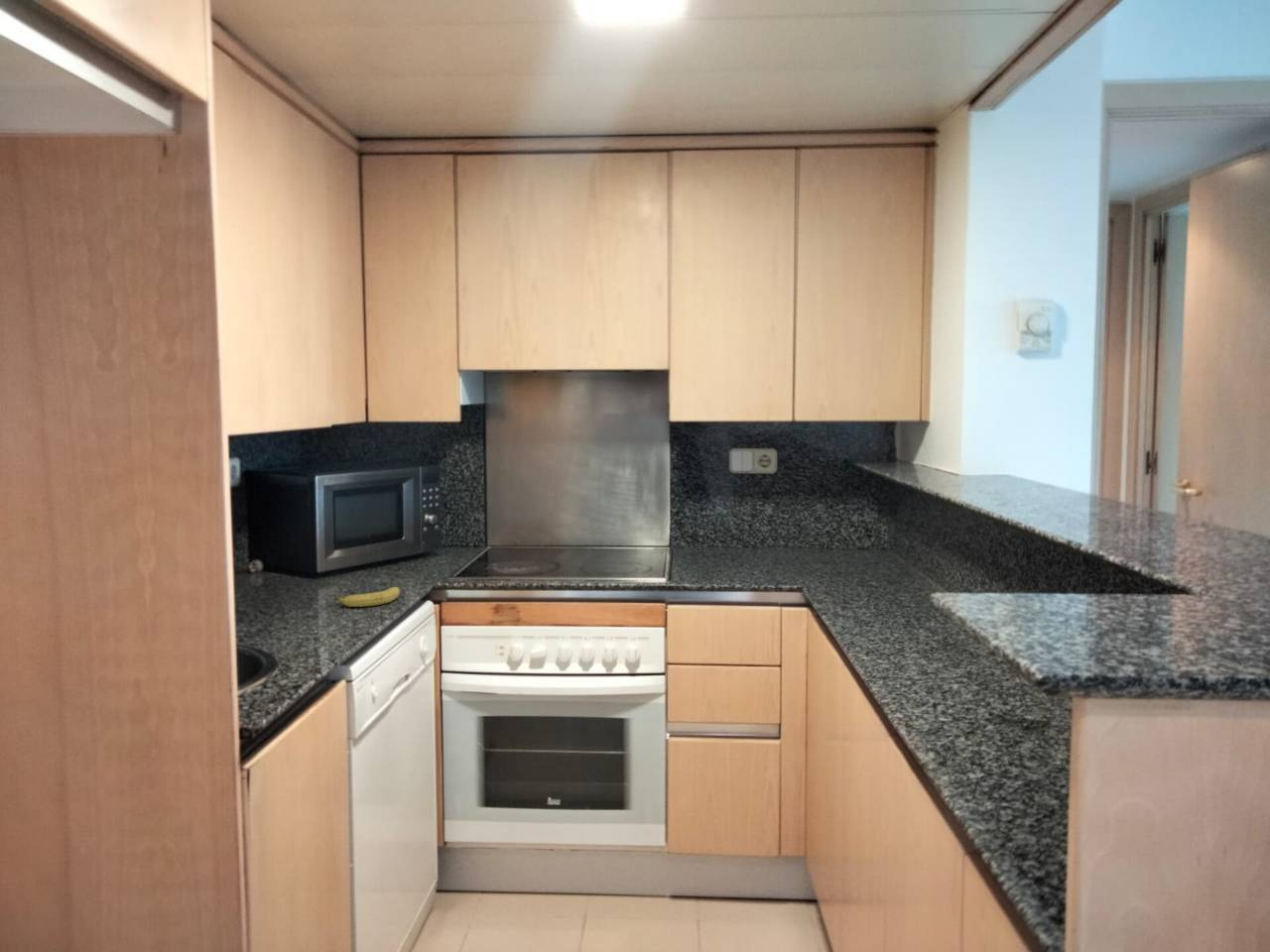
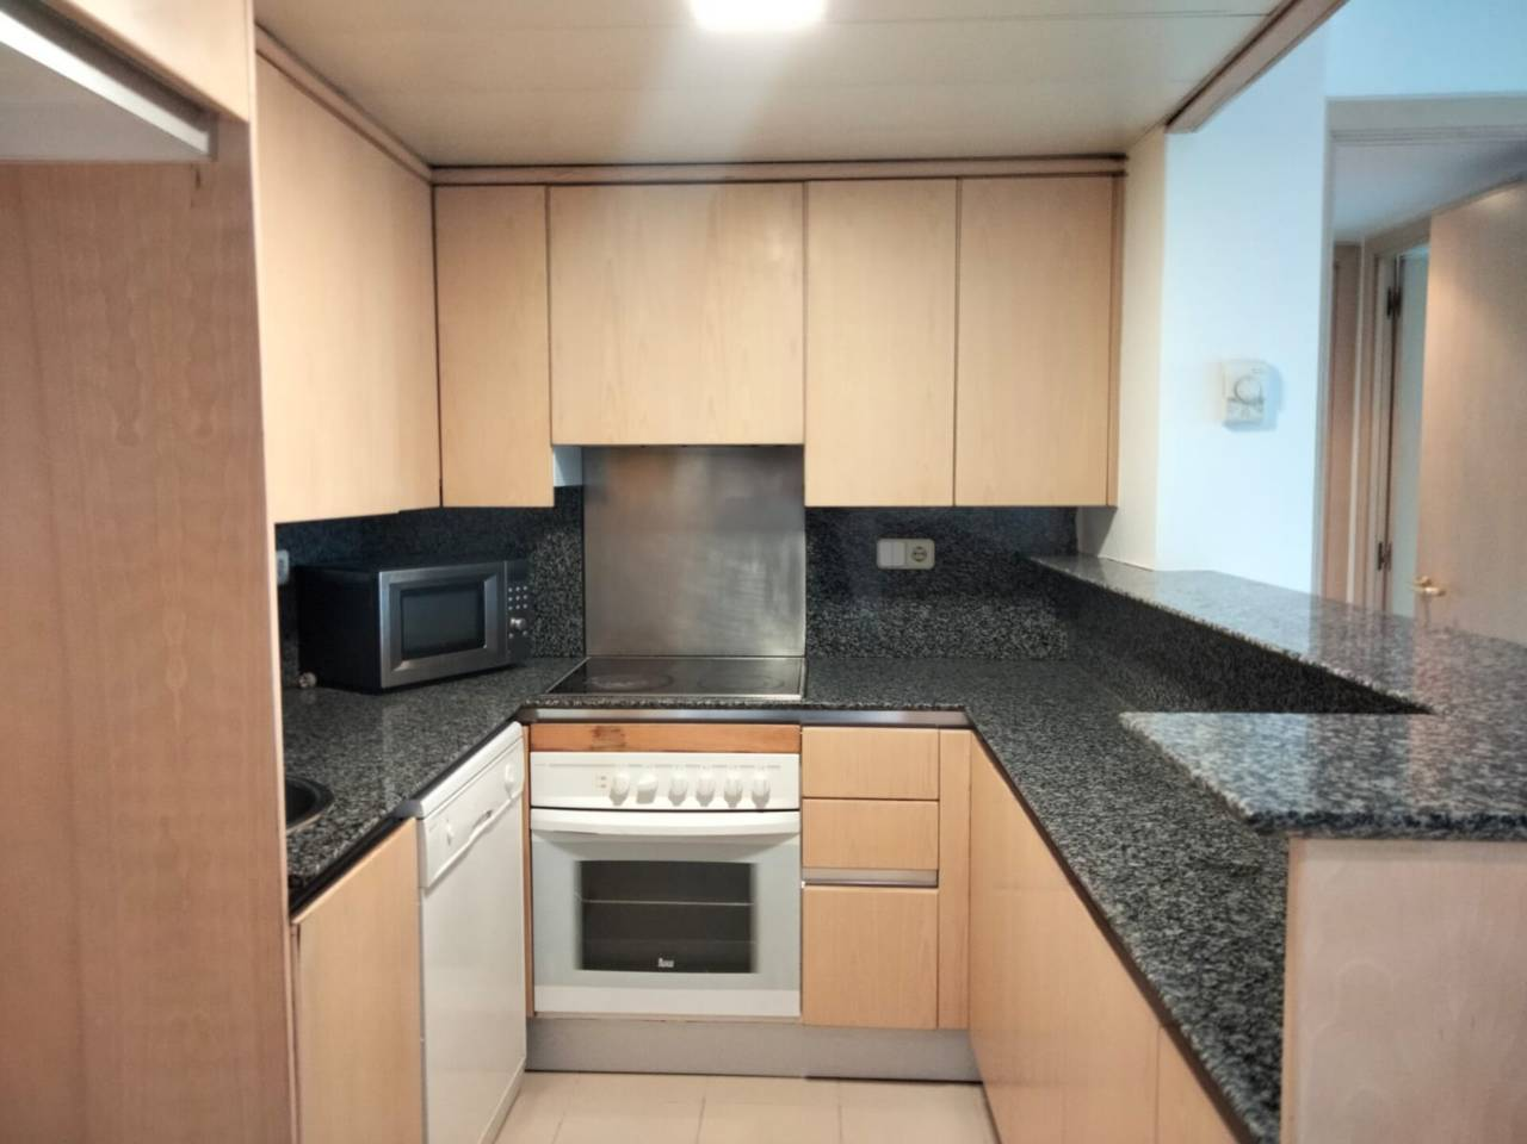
- fruit (366, 596)
